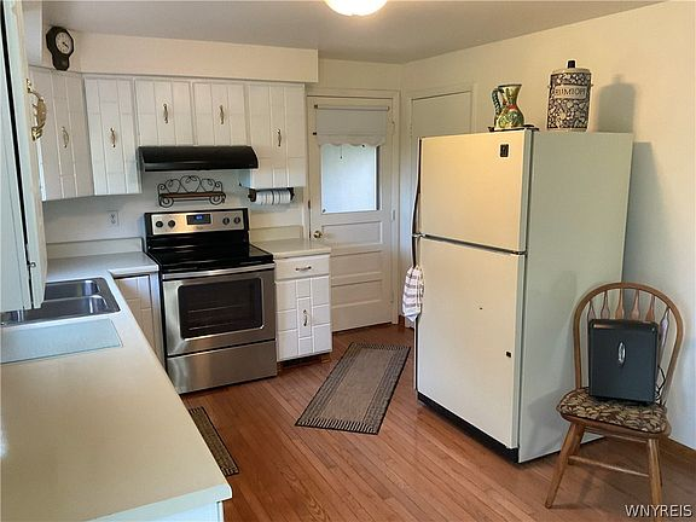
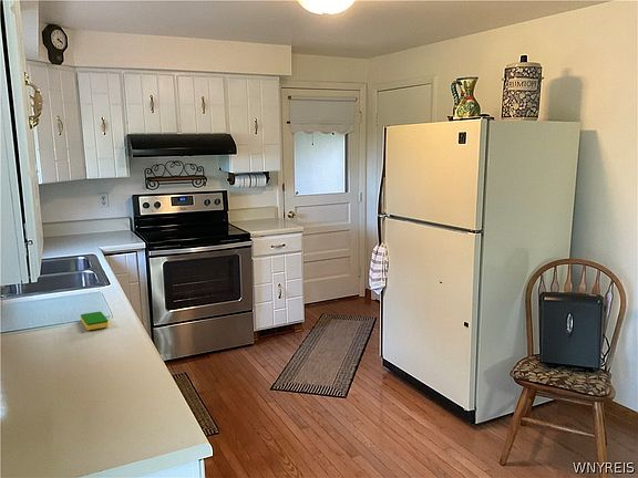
+ dish sponge (94, 320)
